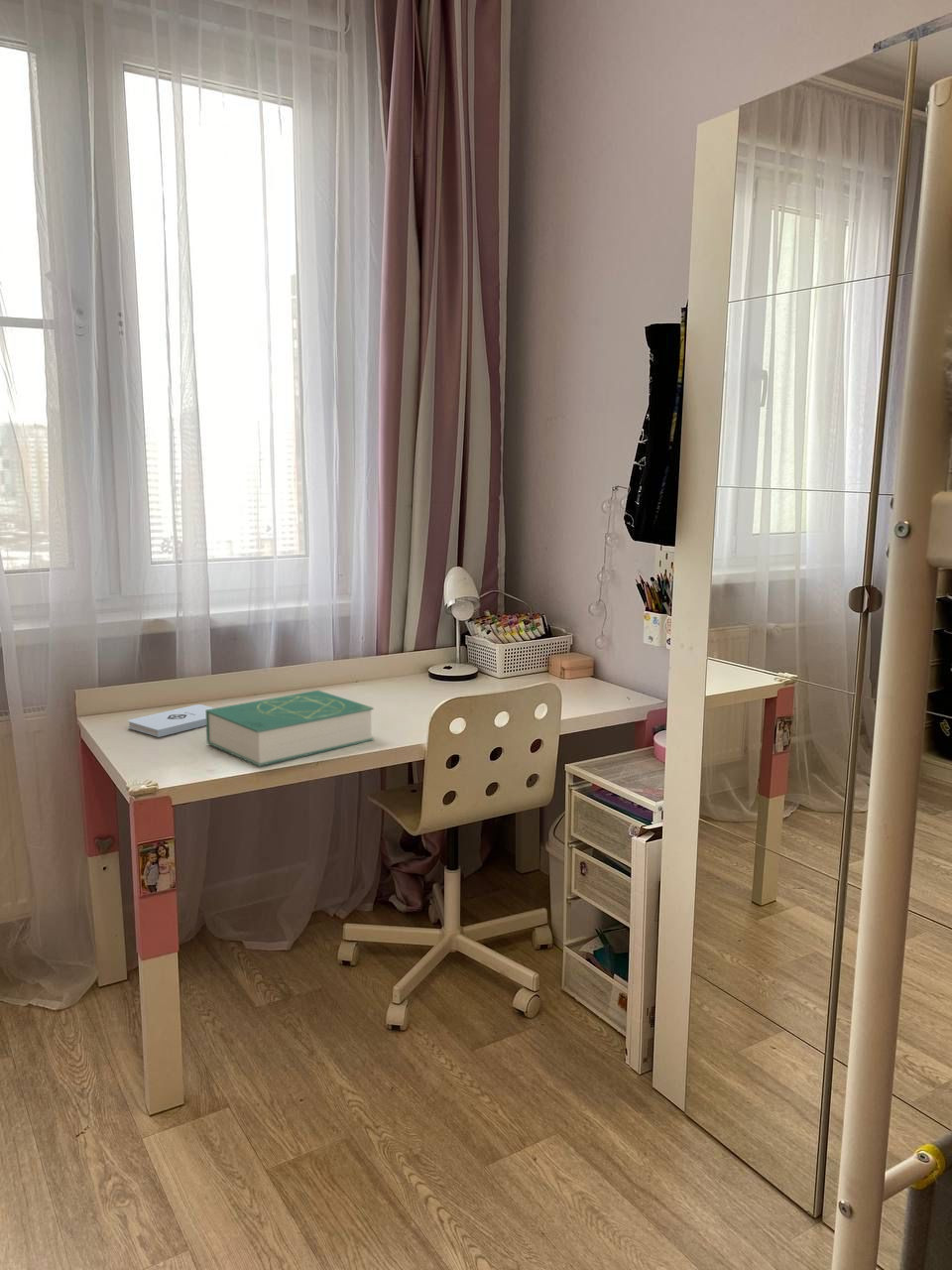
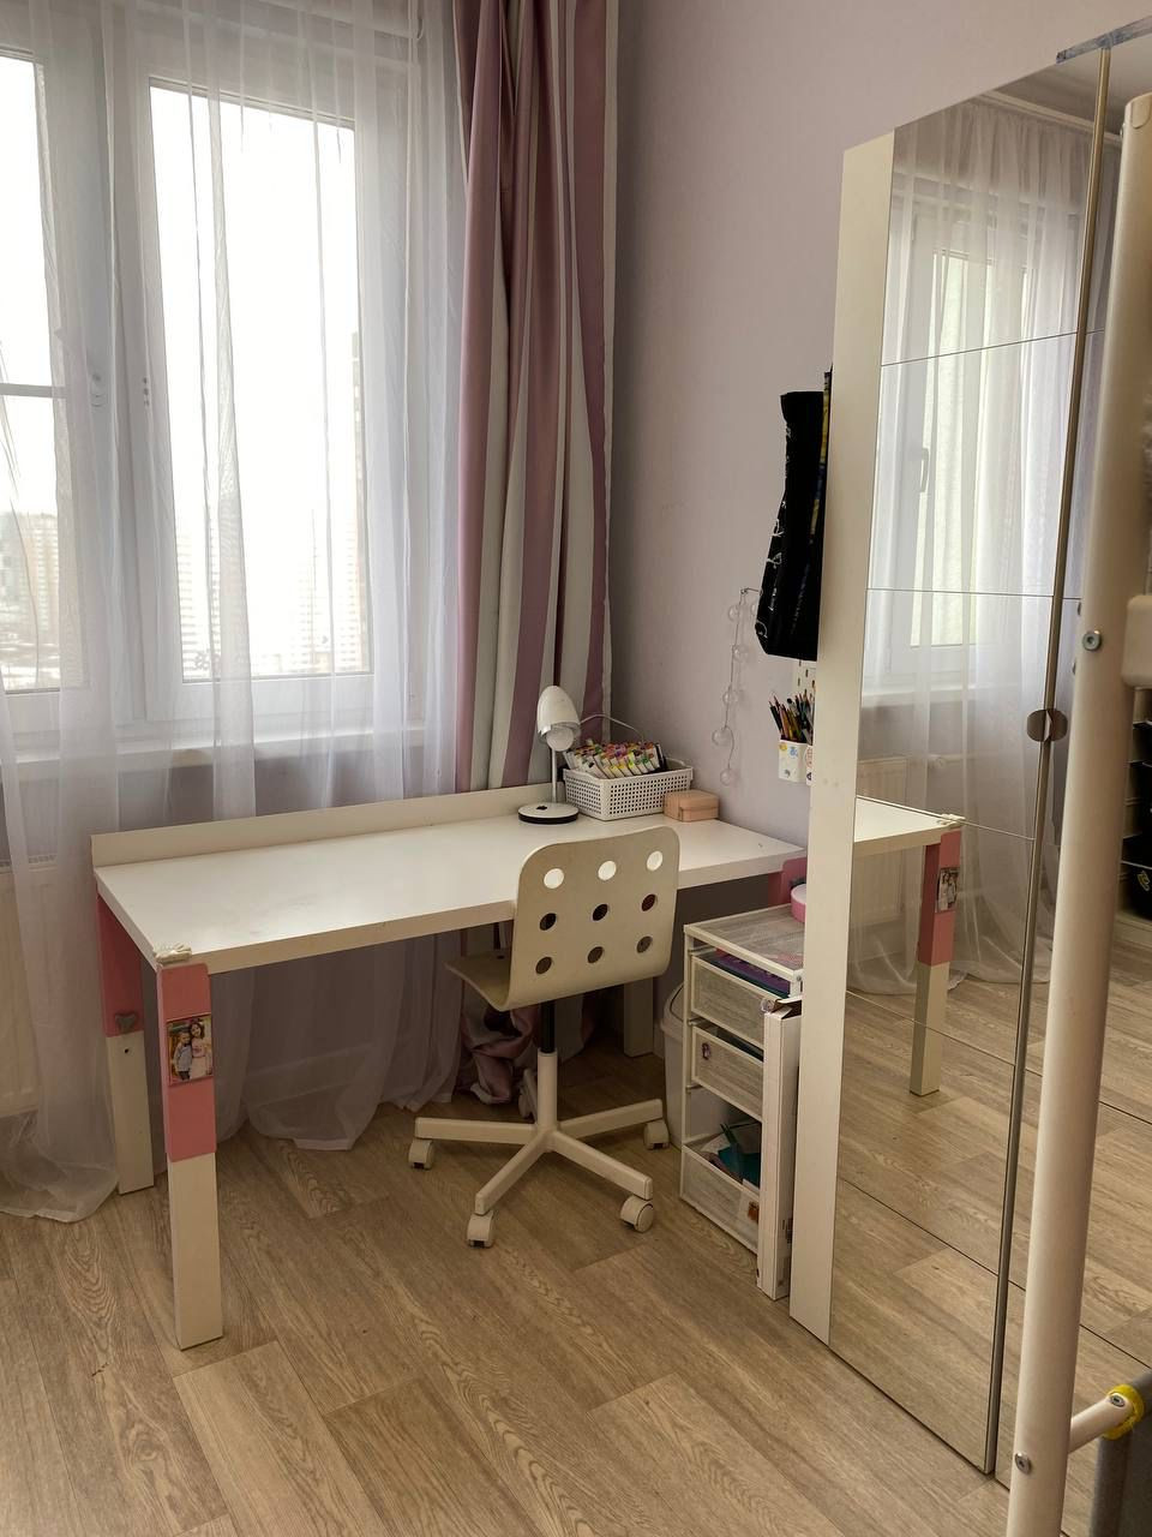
- notepad (179, 719)
- book (291, 724)
